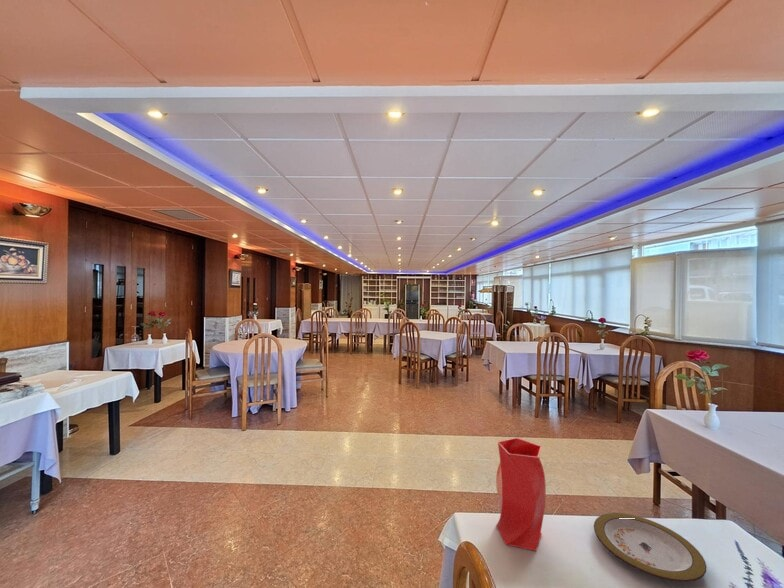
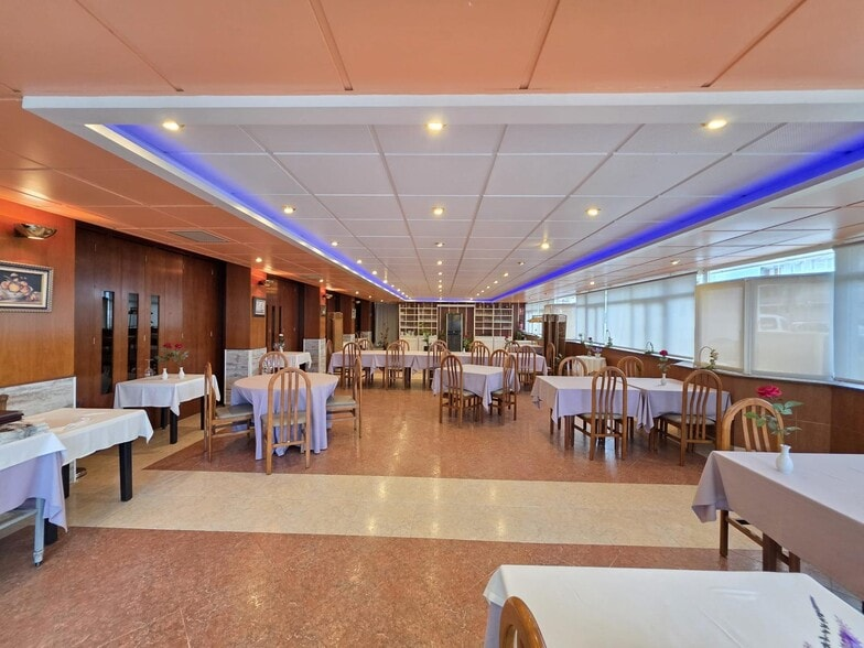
- vase (522, 490)
- plate (645, 545)
